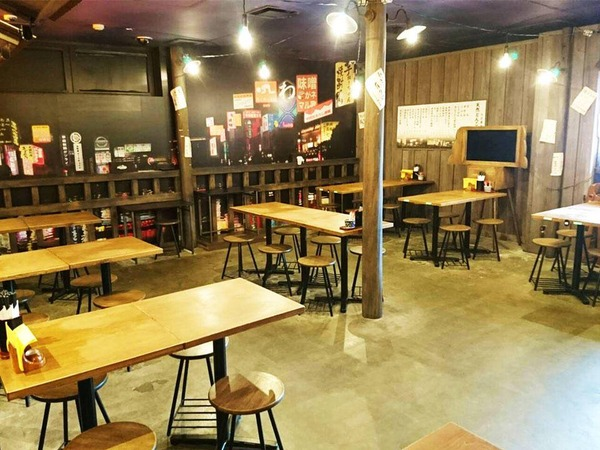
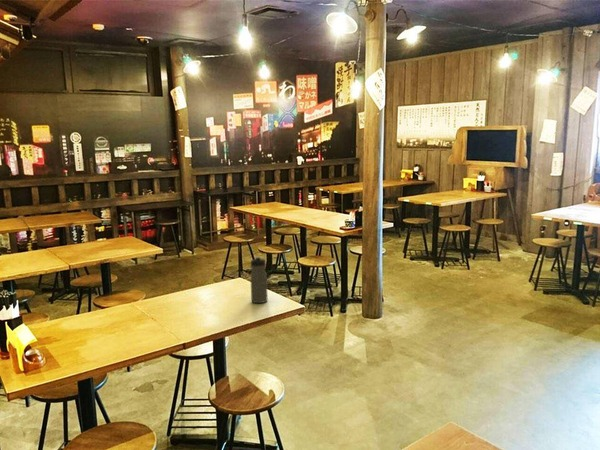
+ water bottle (258, 278)
